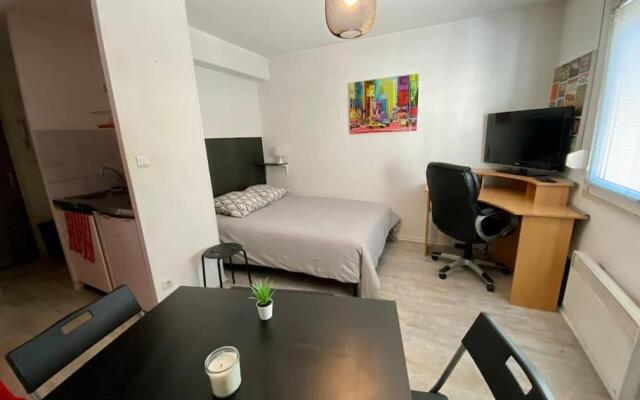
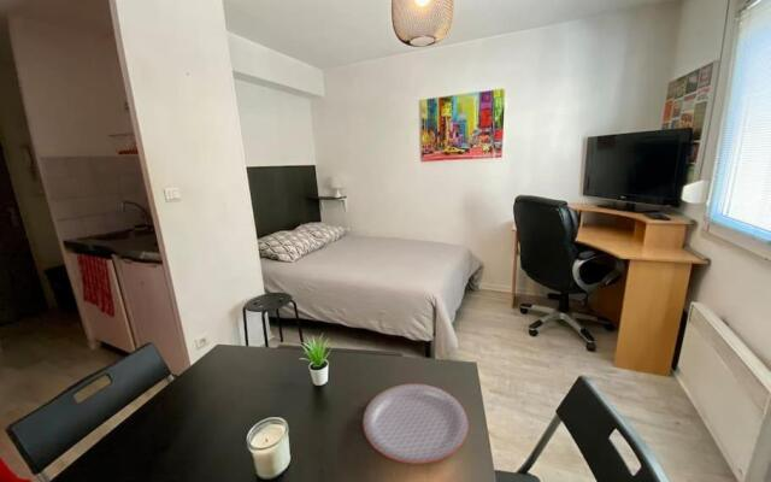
+ plate (414, 419)
